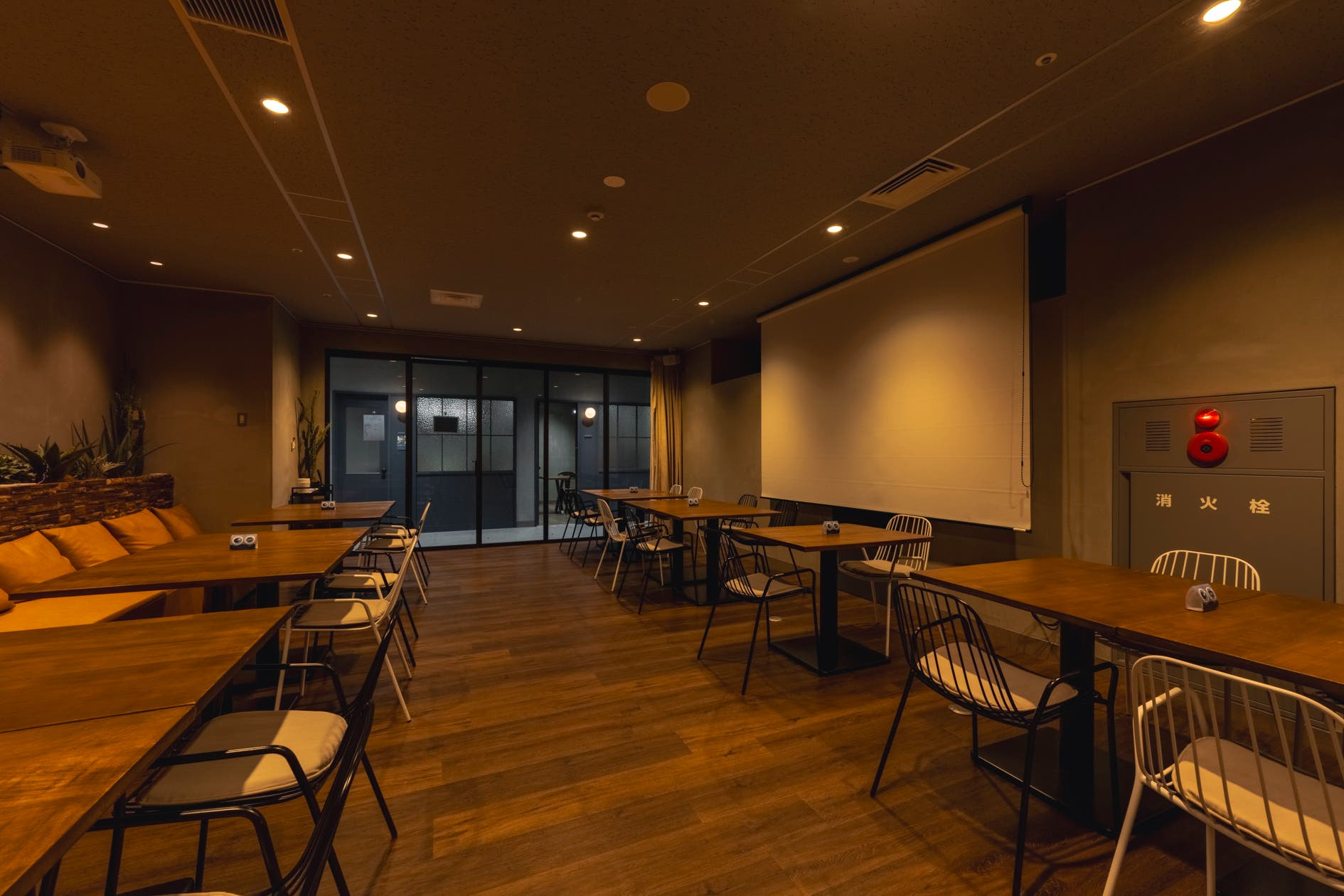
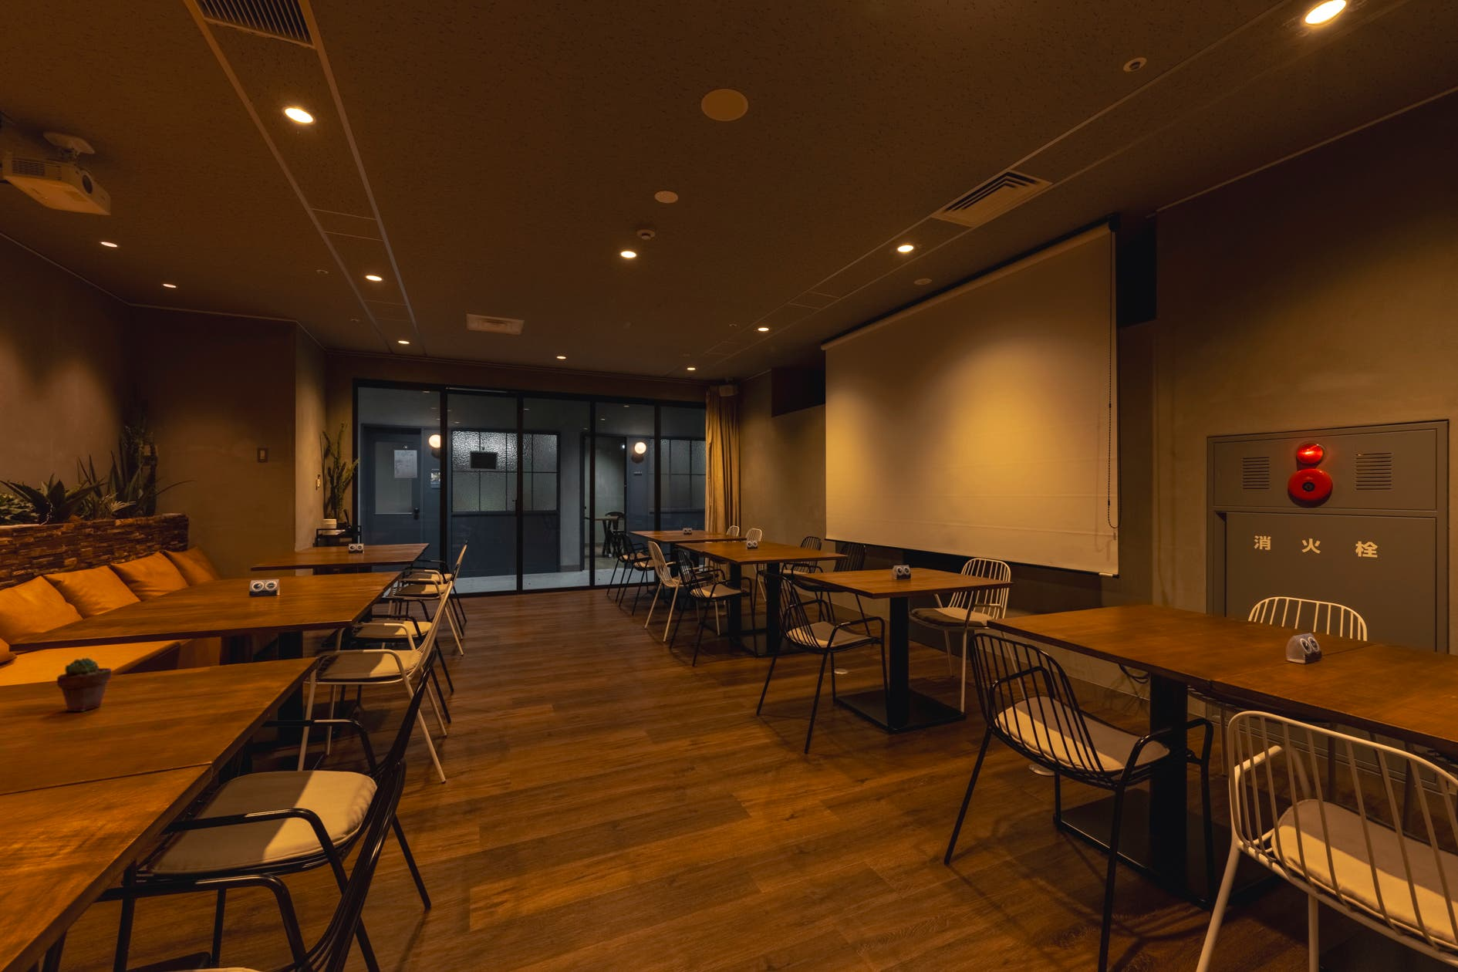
+ potted succulent (85, 682)
